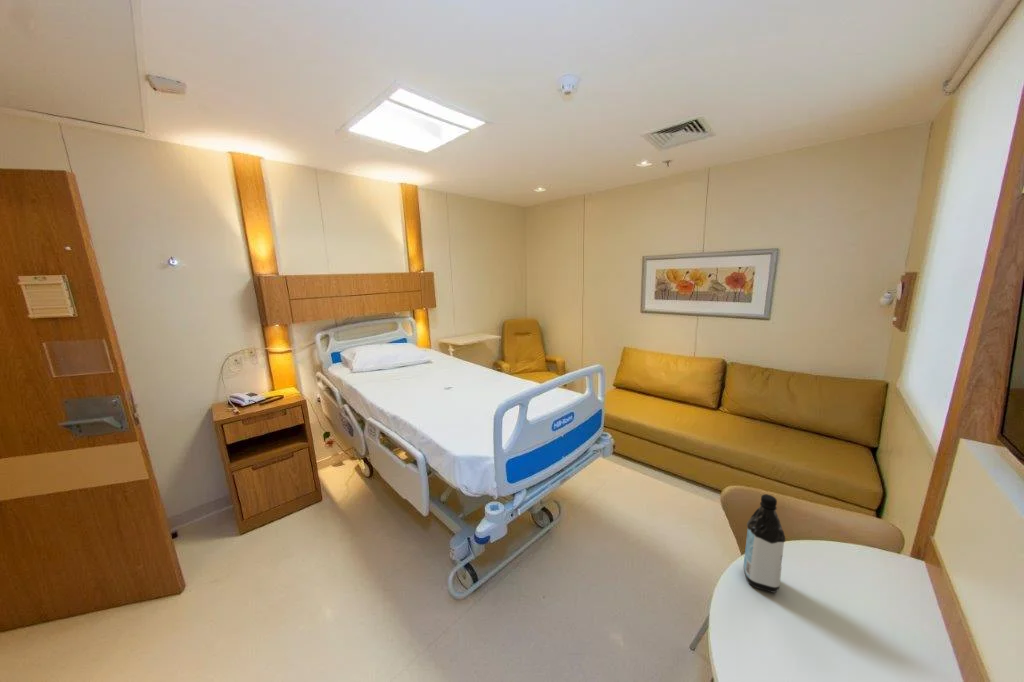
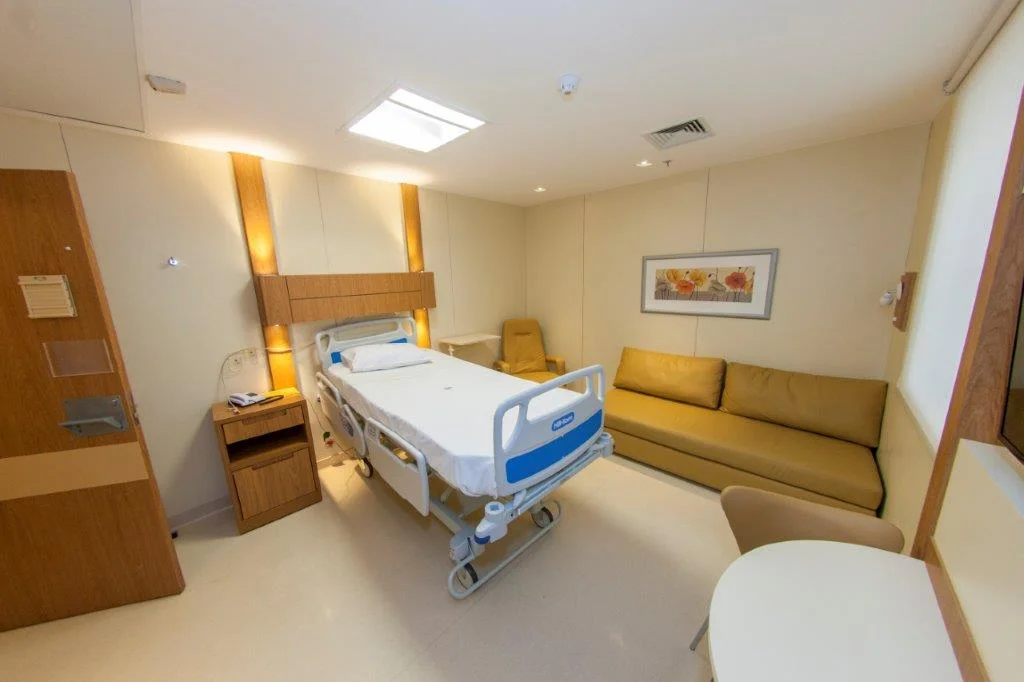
- water bottle (764, 540)
